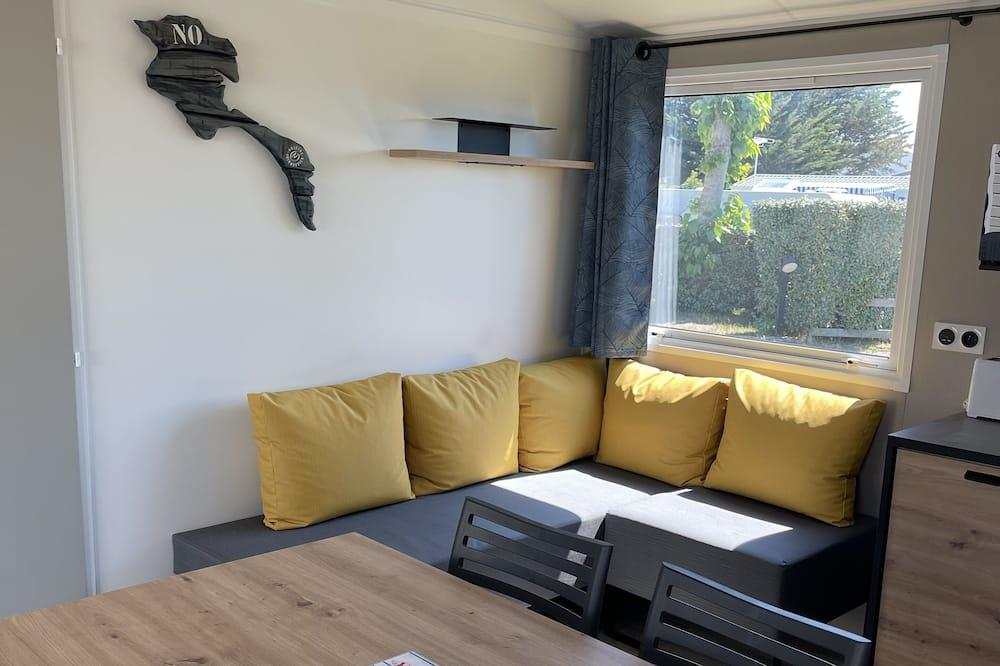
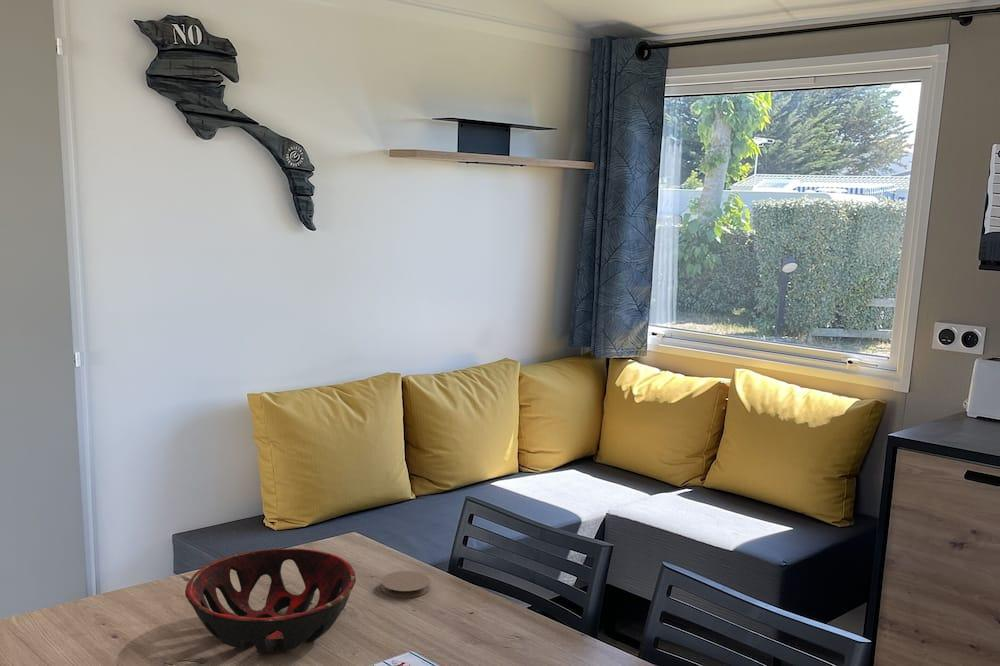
+ decorative bowl (272, 604)
+ coaster (405, 583)
